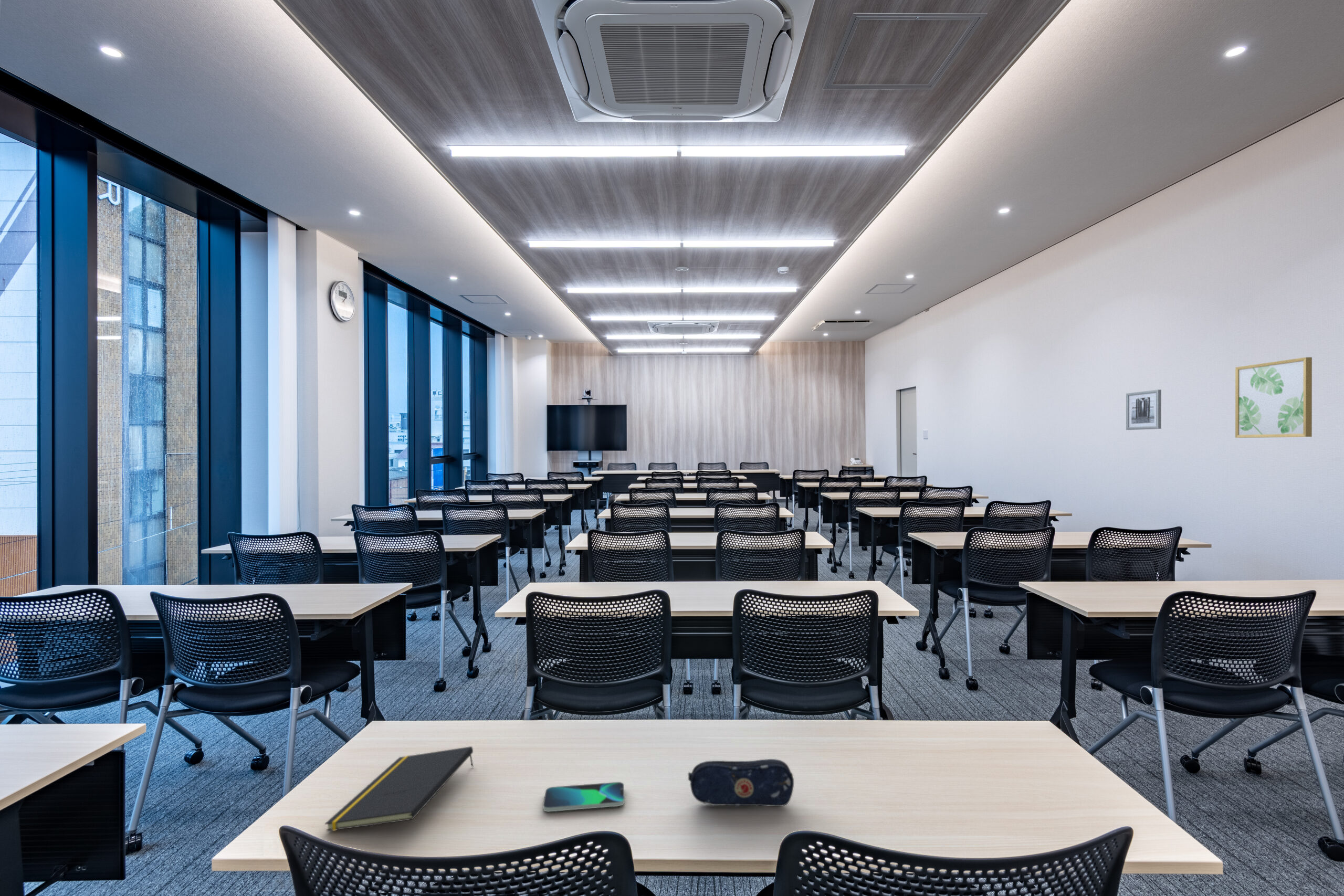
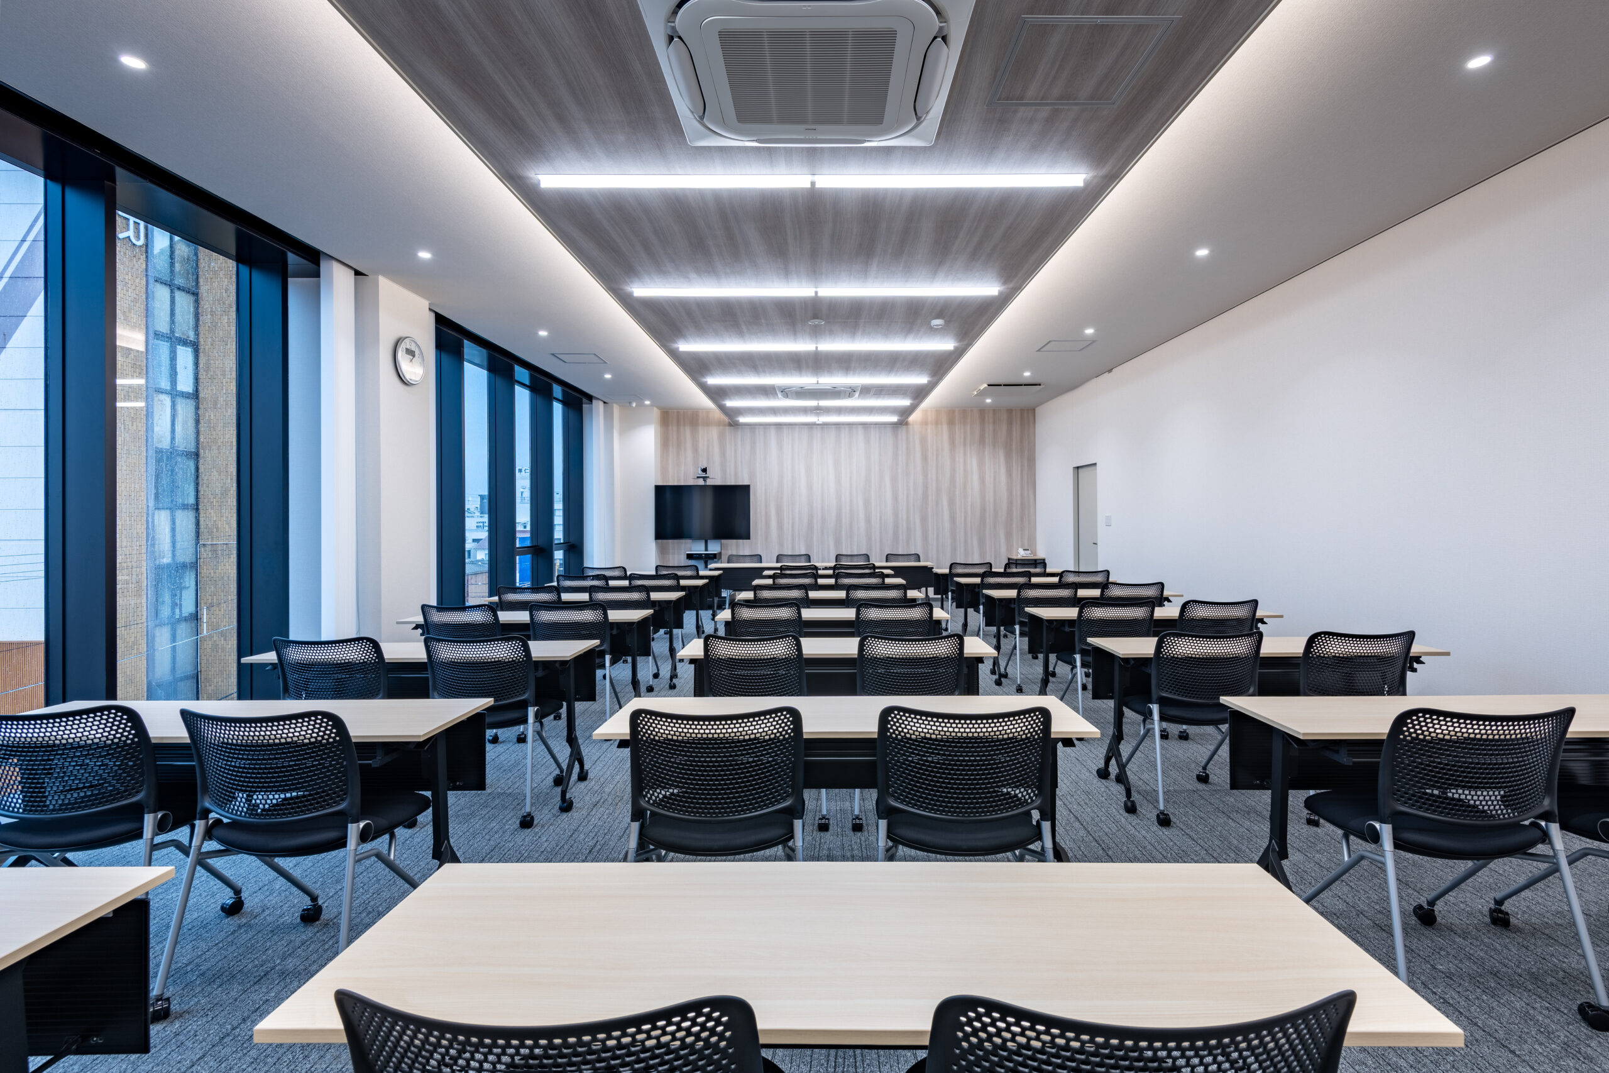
- wall art (1271, 399)
- smartphone (584, 796)
- notepad (405, 785)
- pencil case (742, 783)
- wall art (1143, 410)
